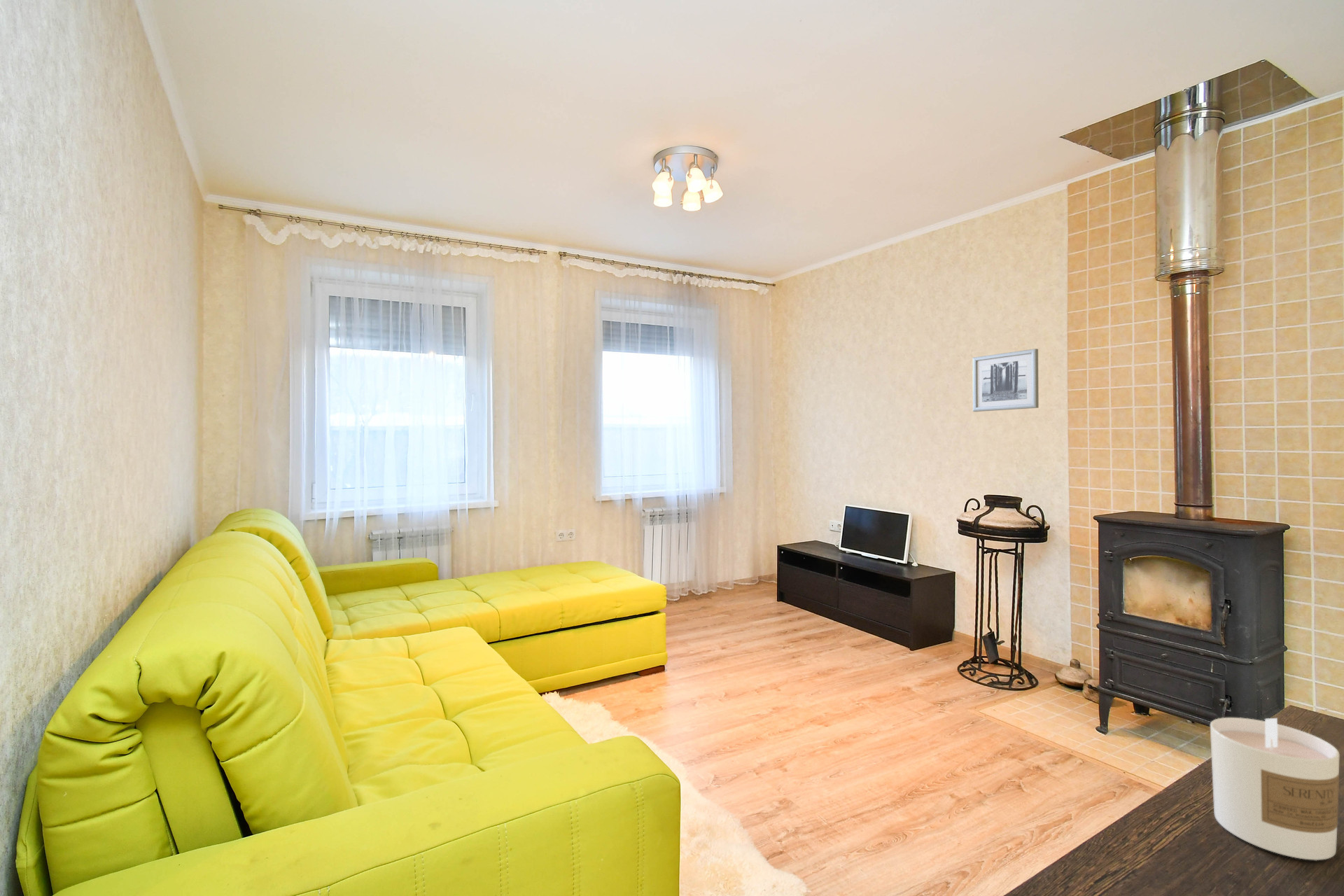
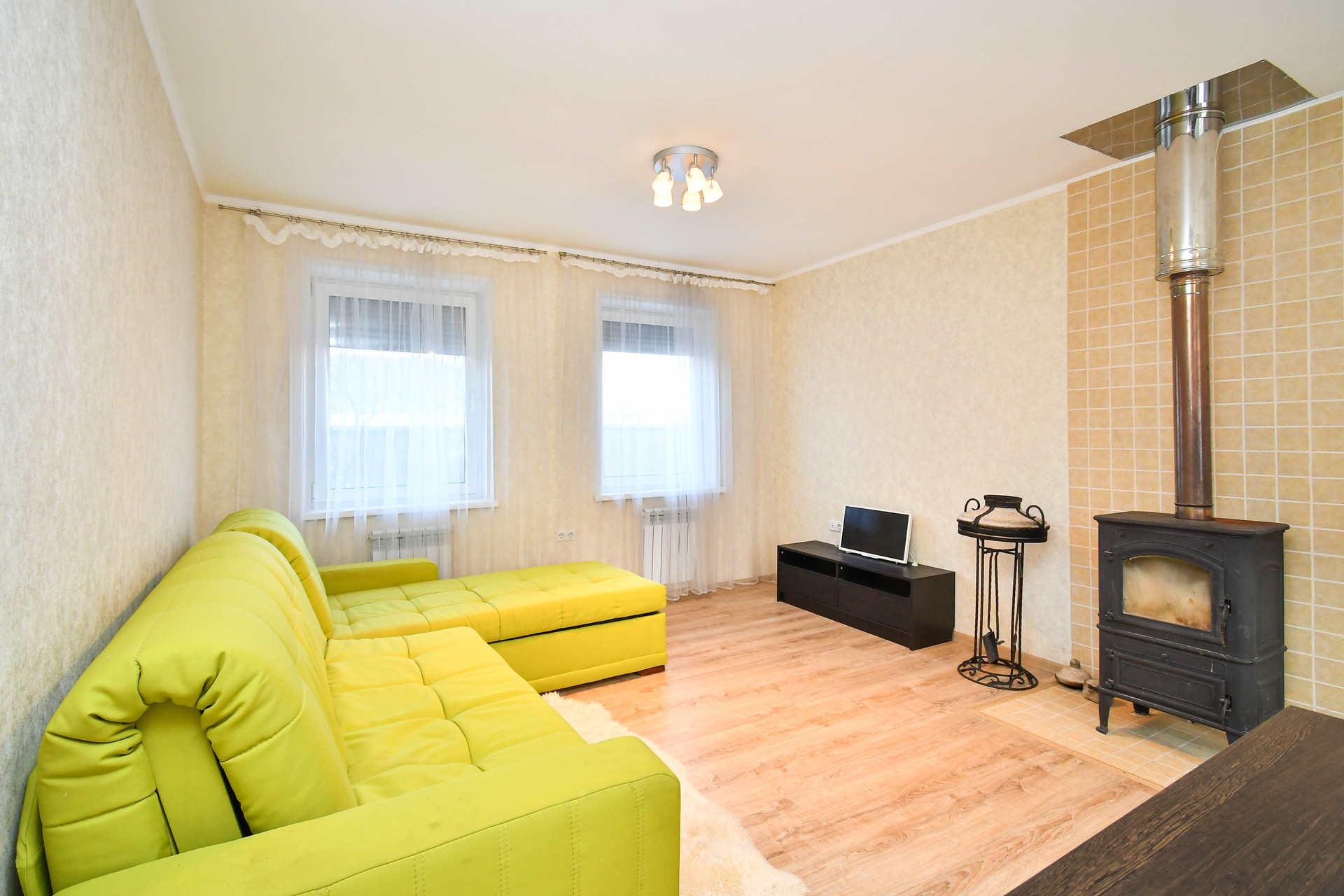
- candle (1271, 775)
- wall art (1004, 382)
